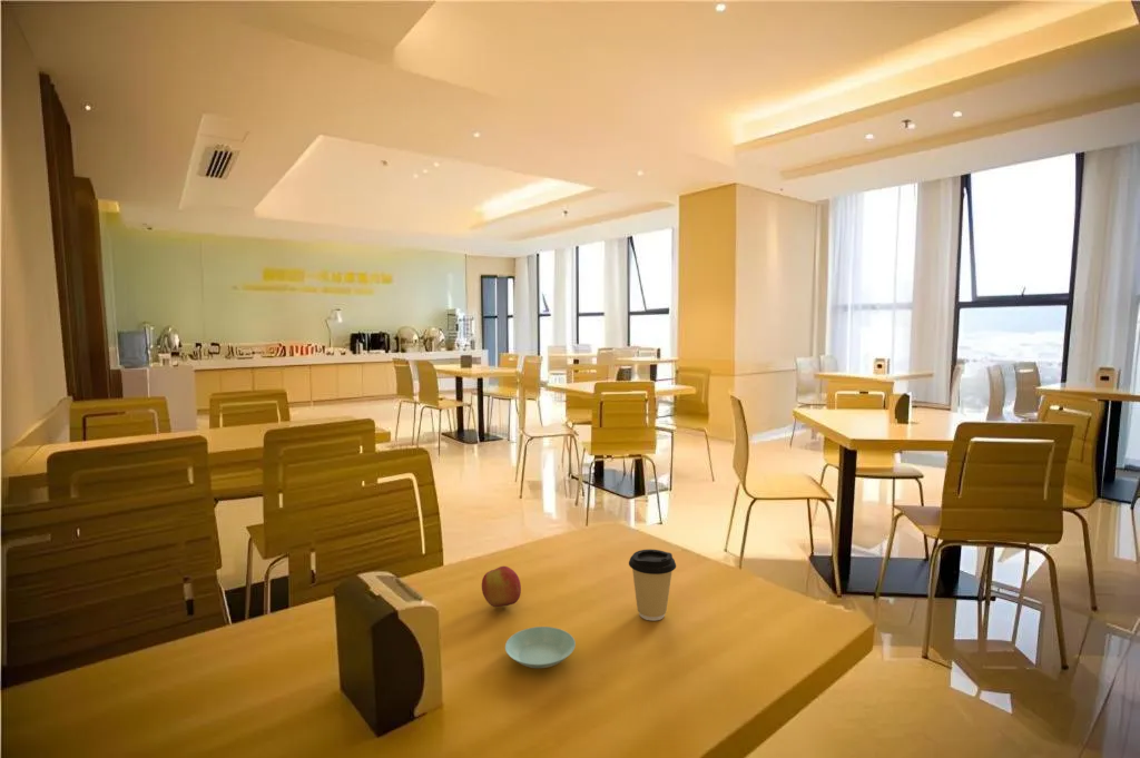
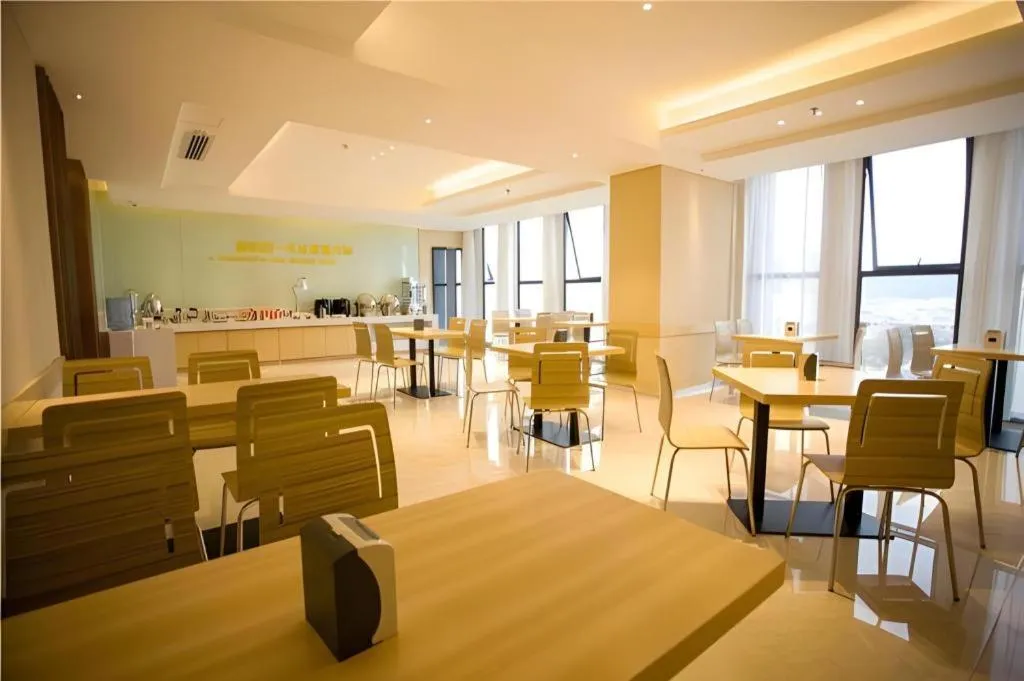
- saucer (540, 650)
- apple (501, 587)
- coffee cup (651, 583)
